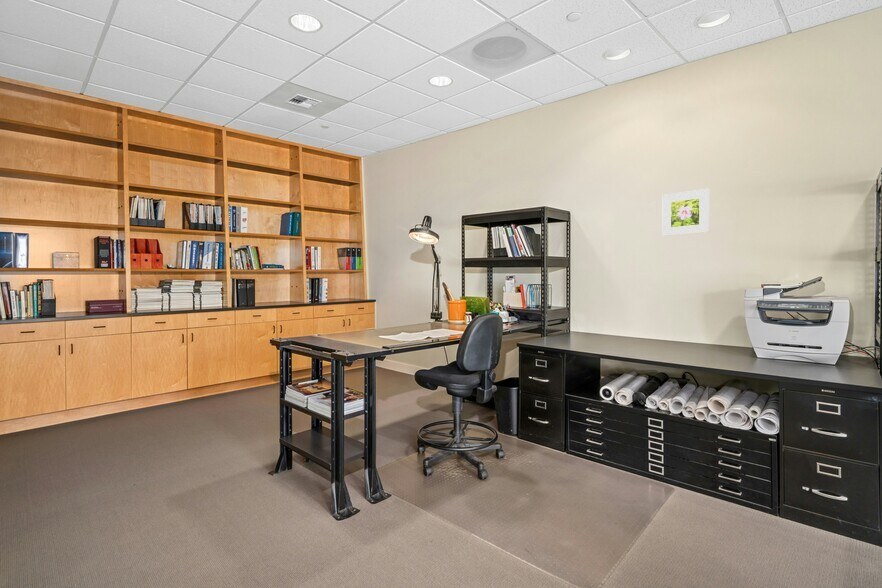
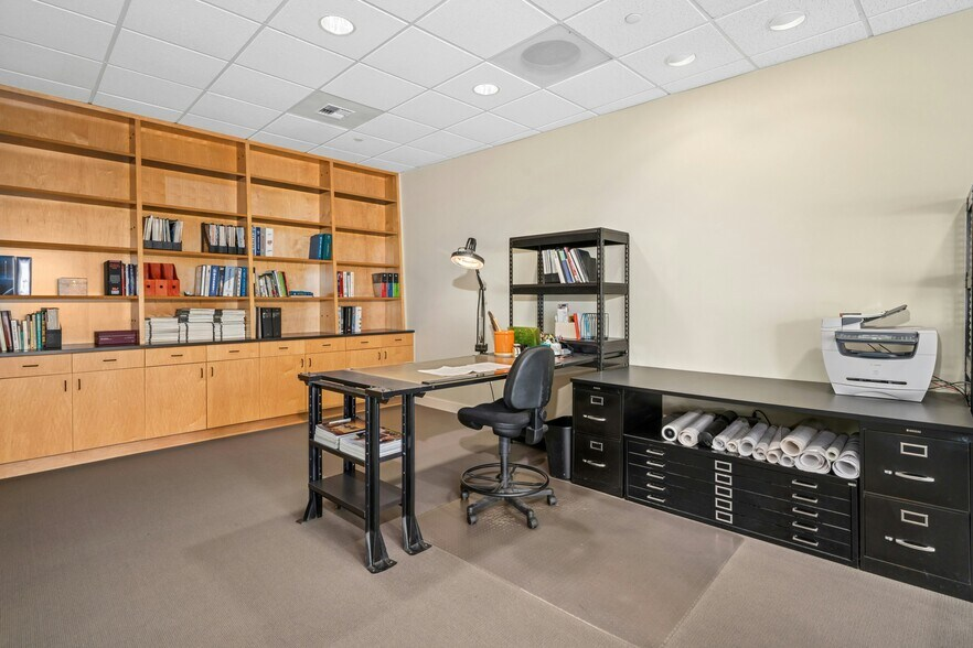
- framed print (685, 213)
